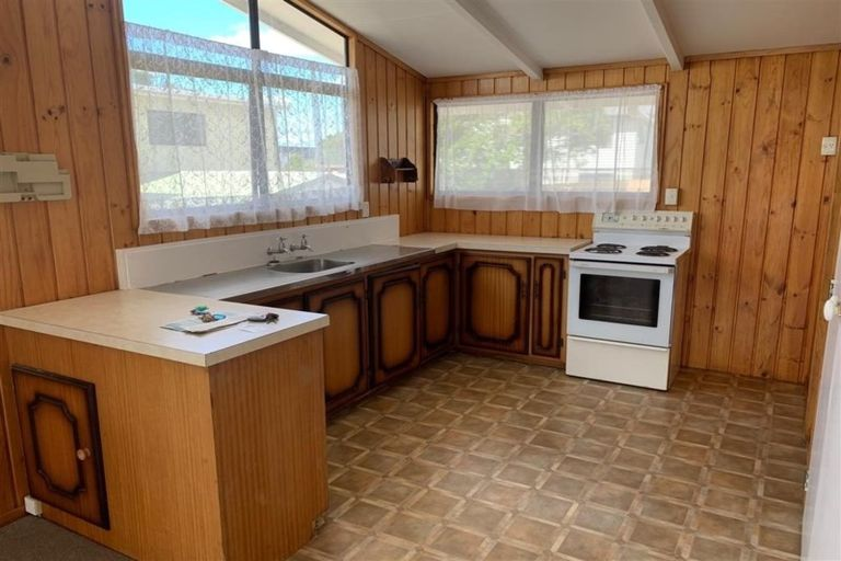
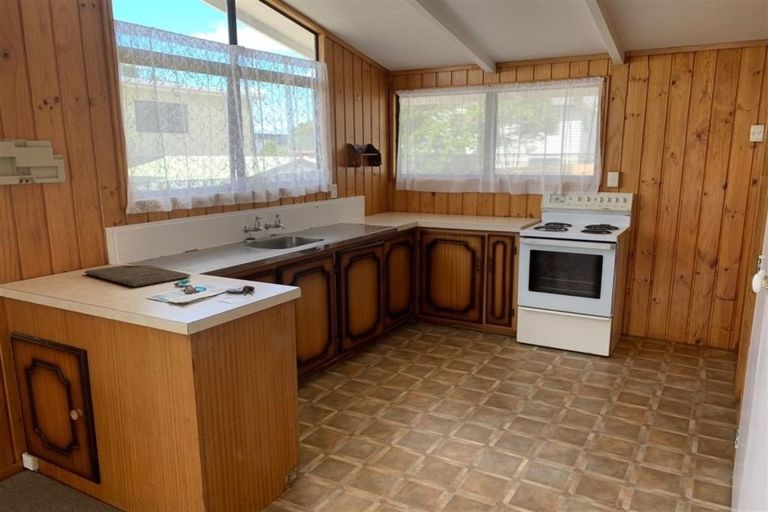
+ cutting board (136, 274)
